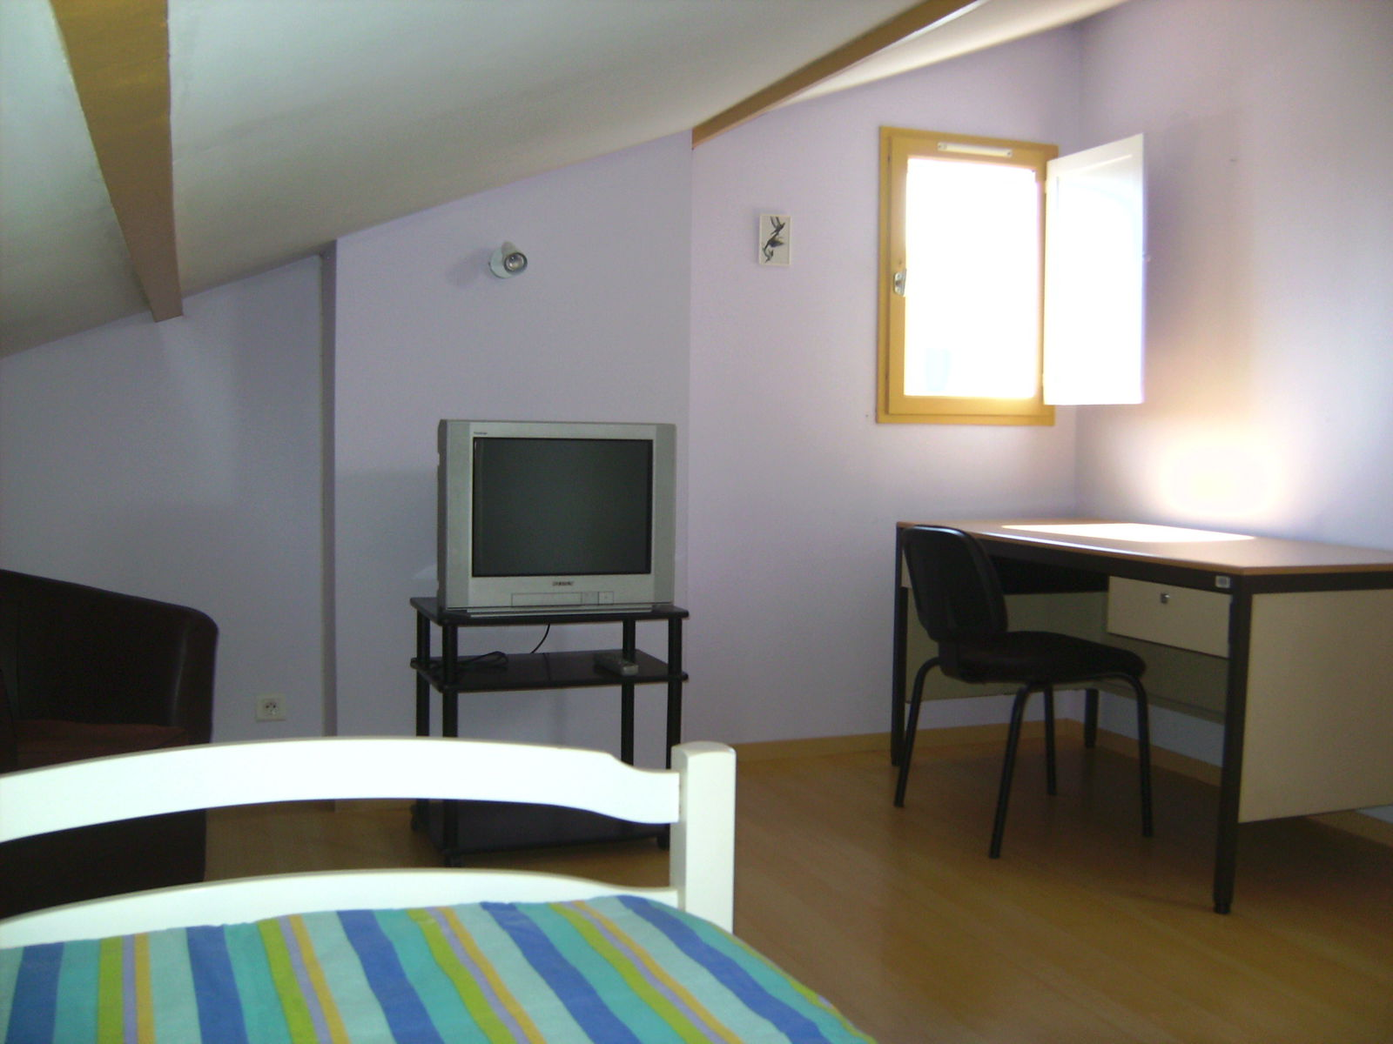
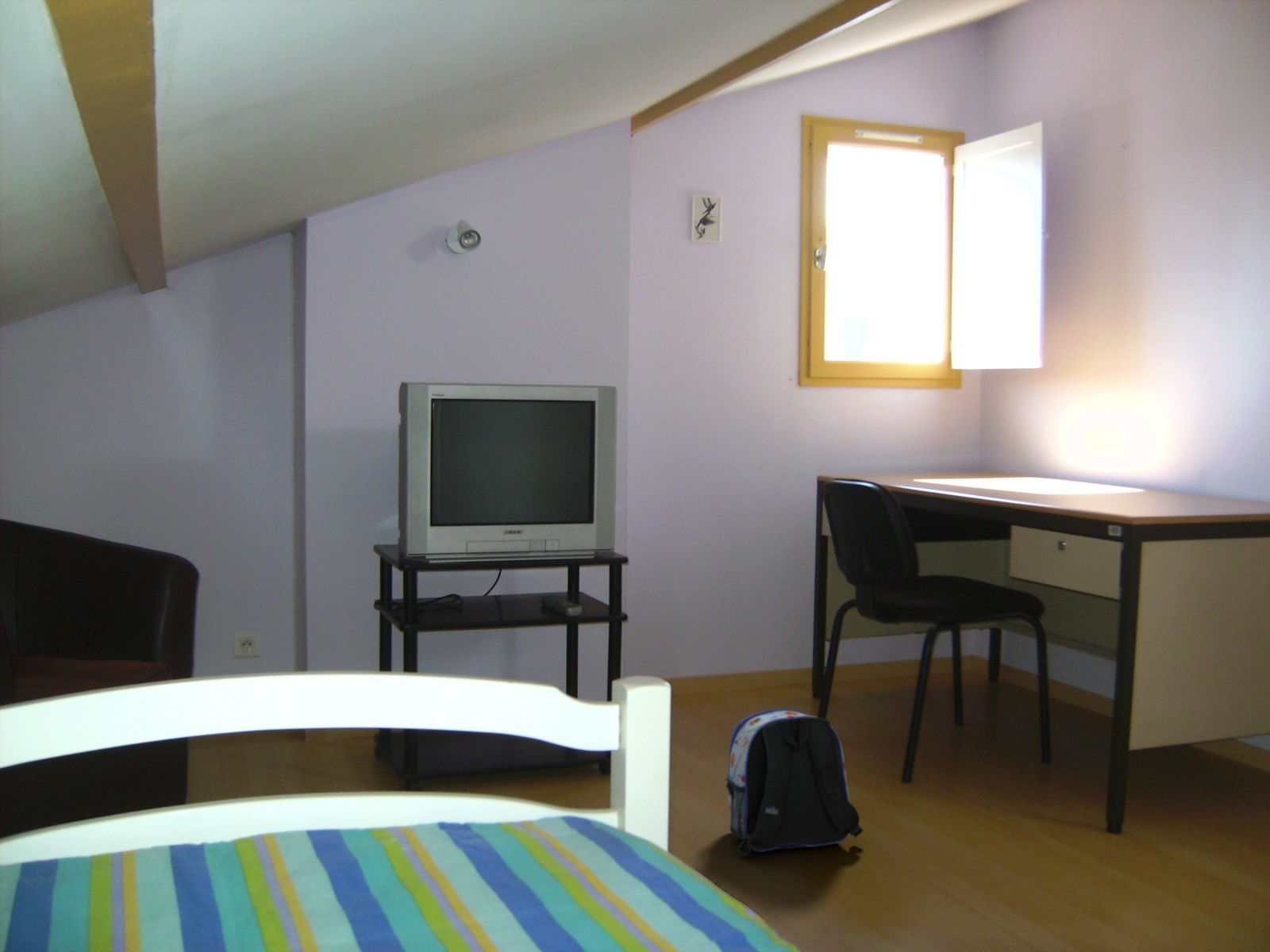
+ backpack (786, 774)
